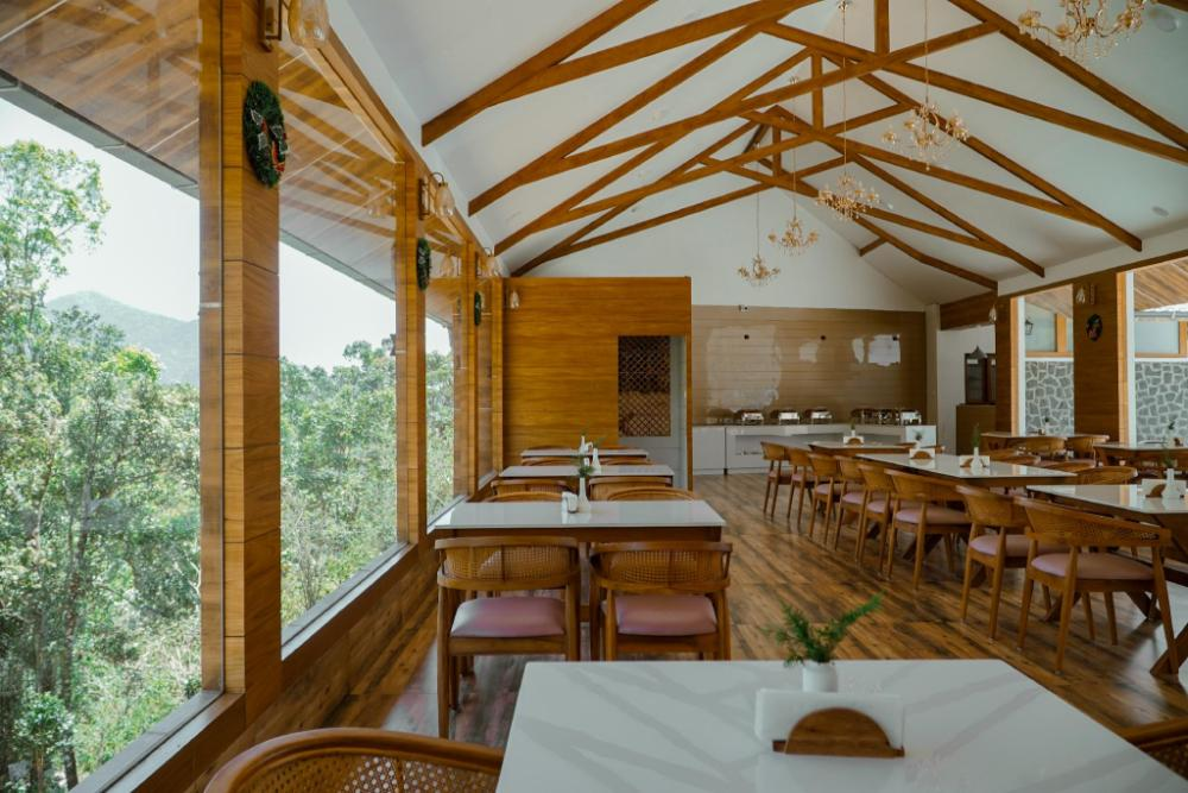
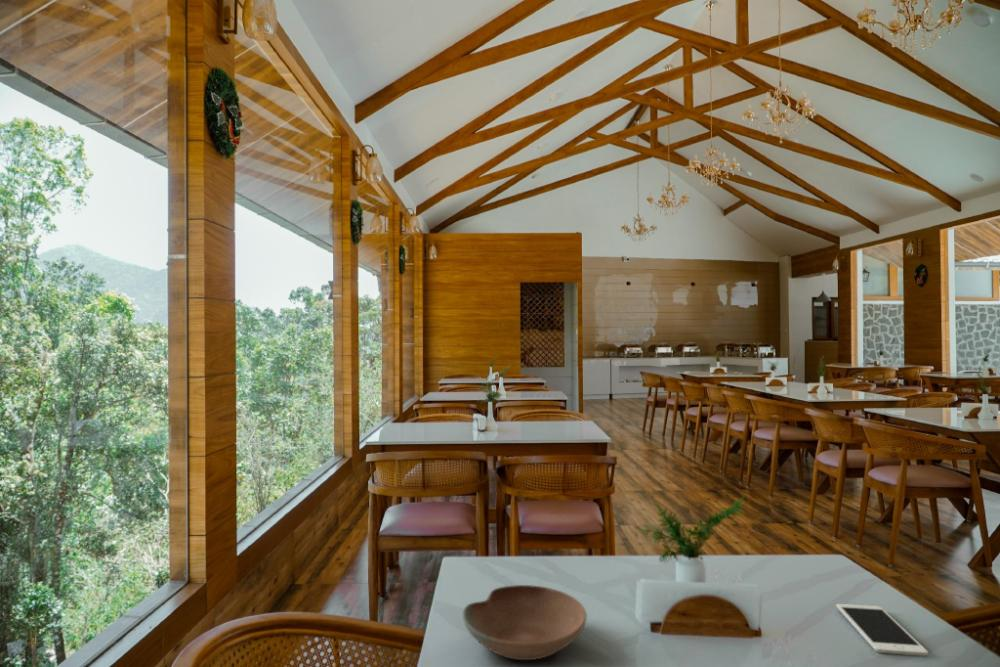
+ cell phone (878, 627)
+ bowl (524, 625)
